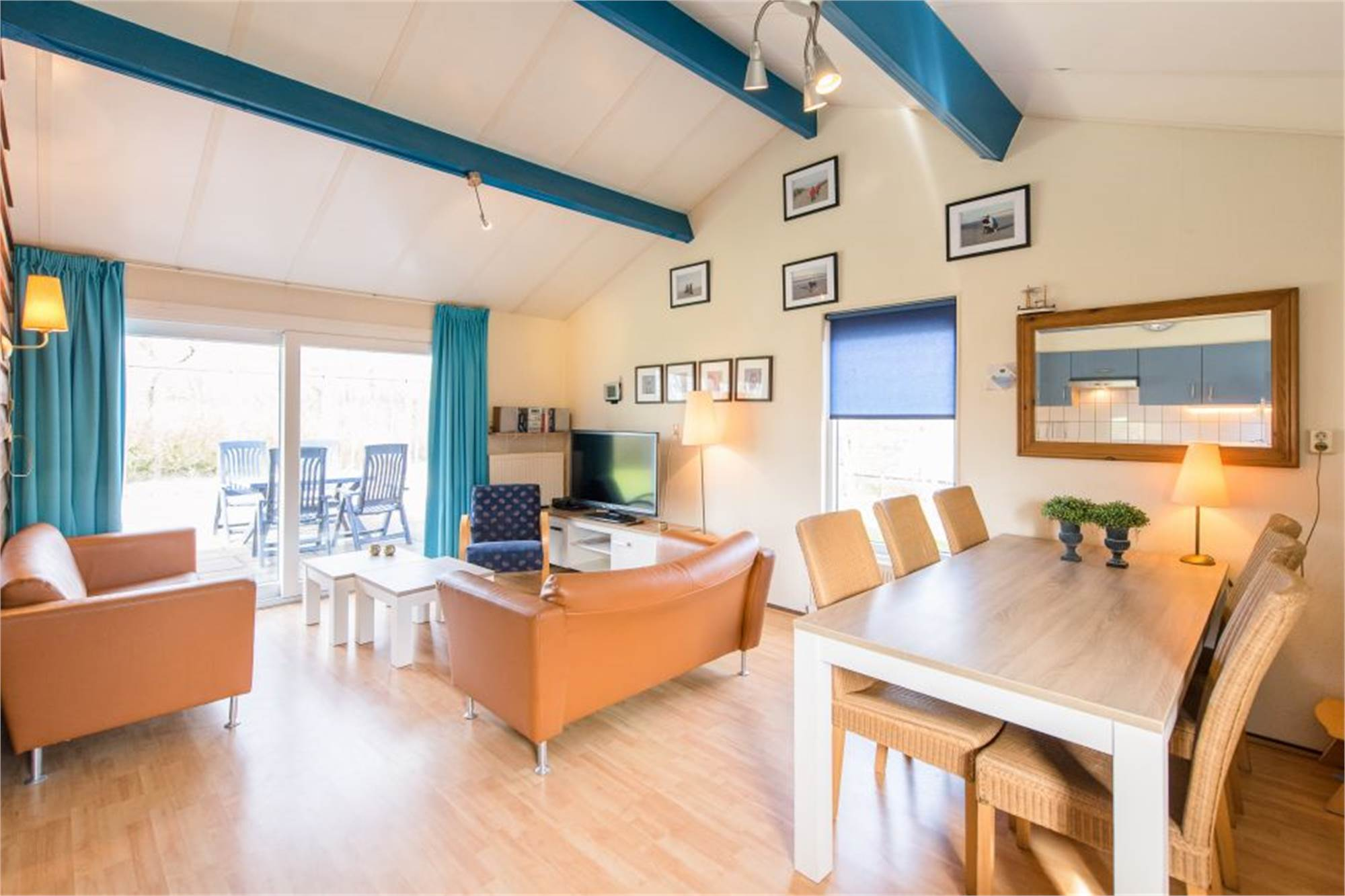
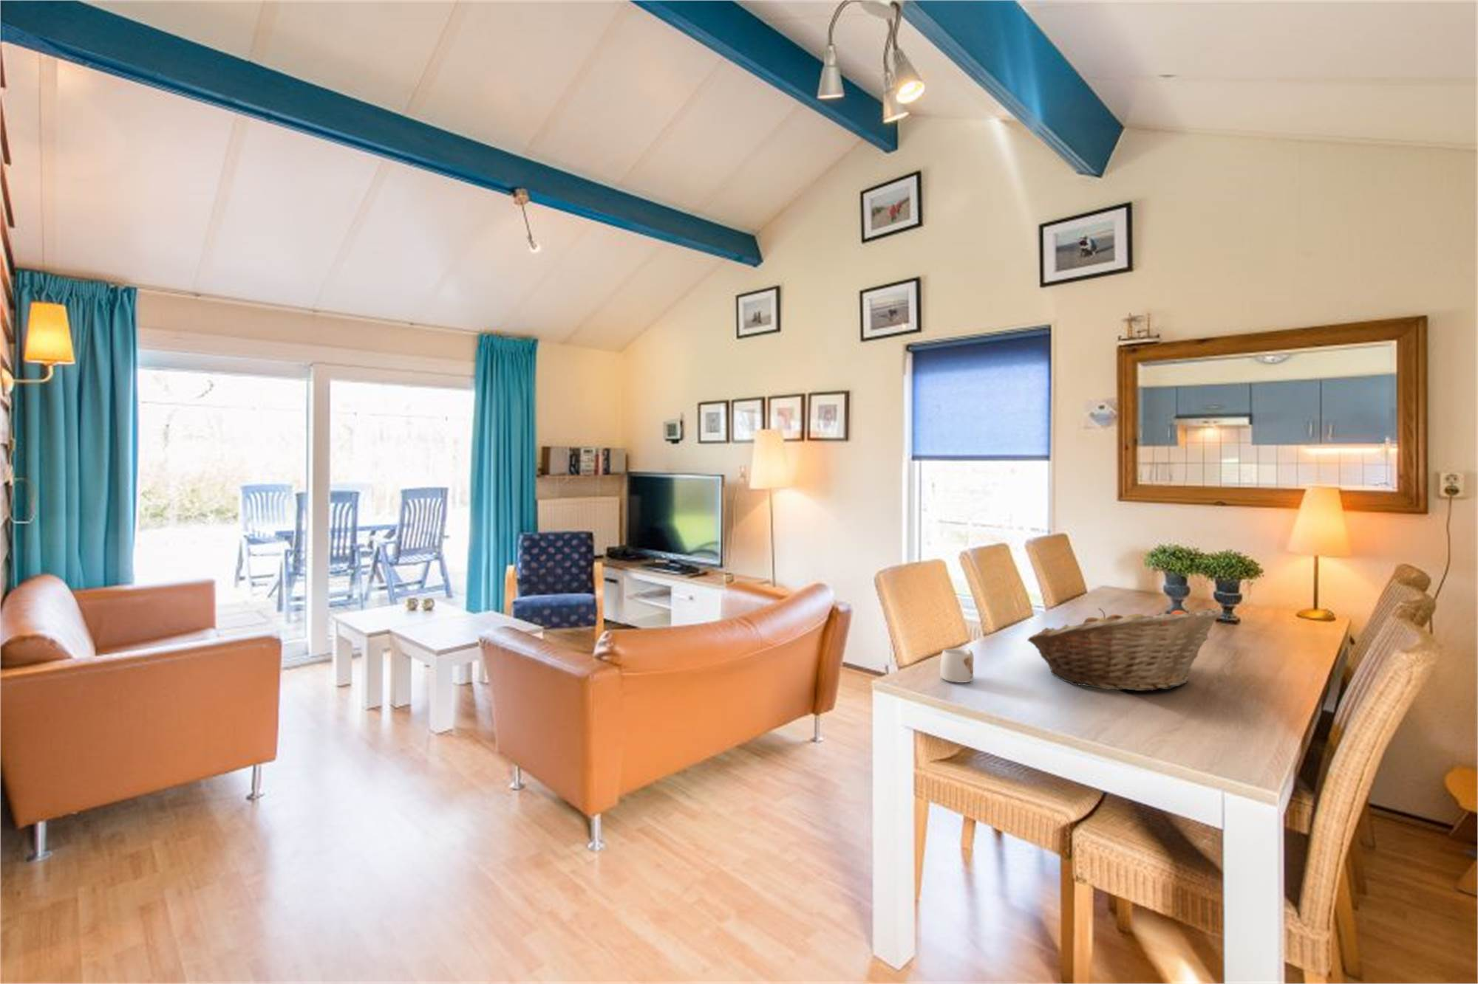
+ fruit basket (1123, 640)
+ mug (960, 663)
